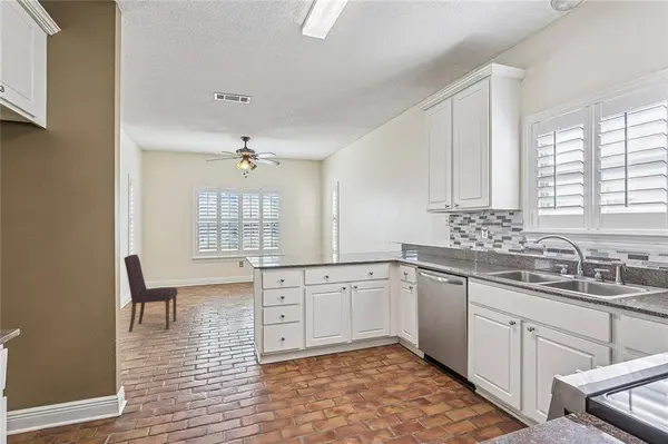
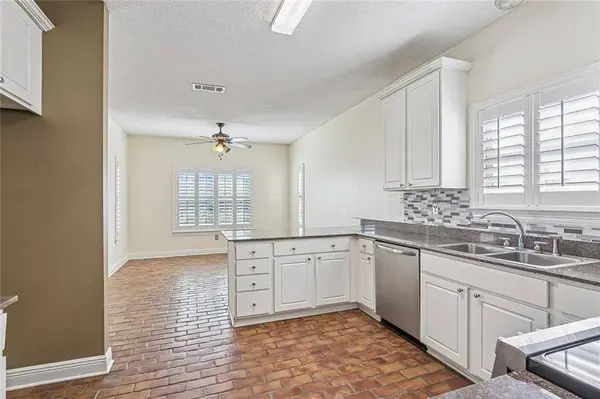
- dining chair (151, 290)
